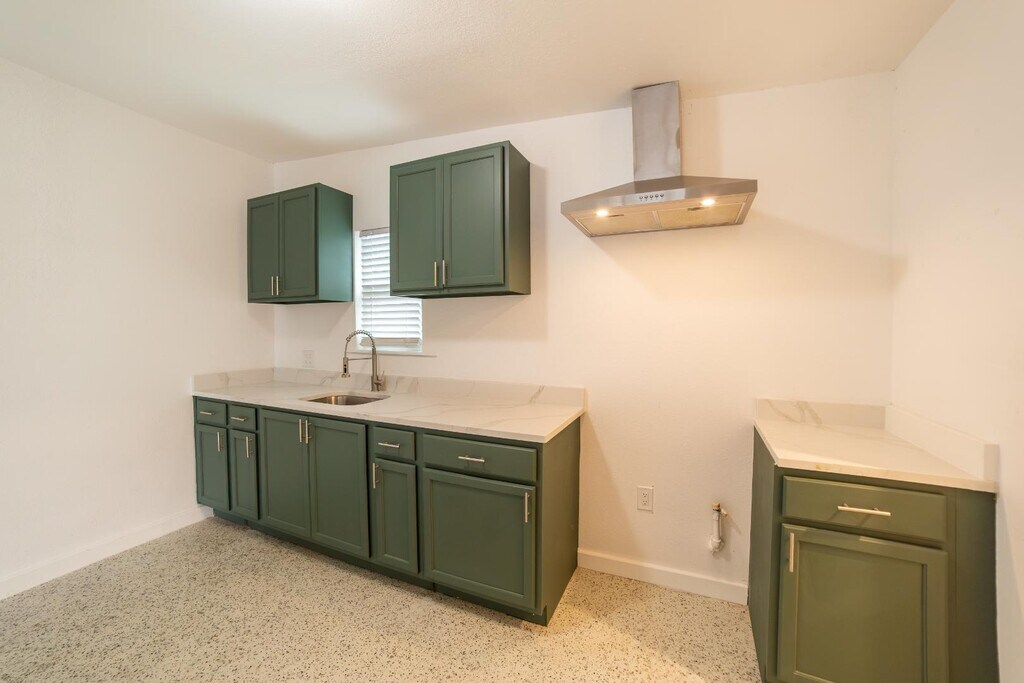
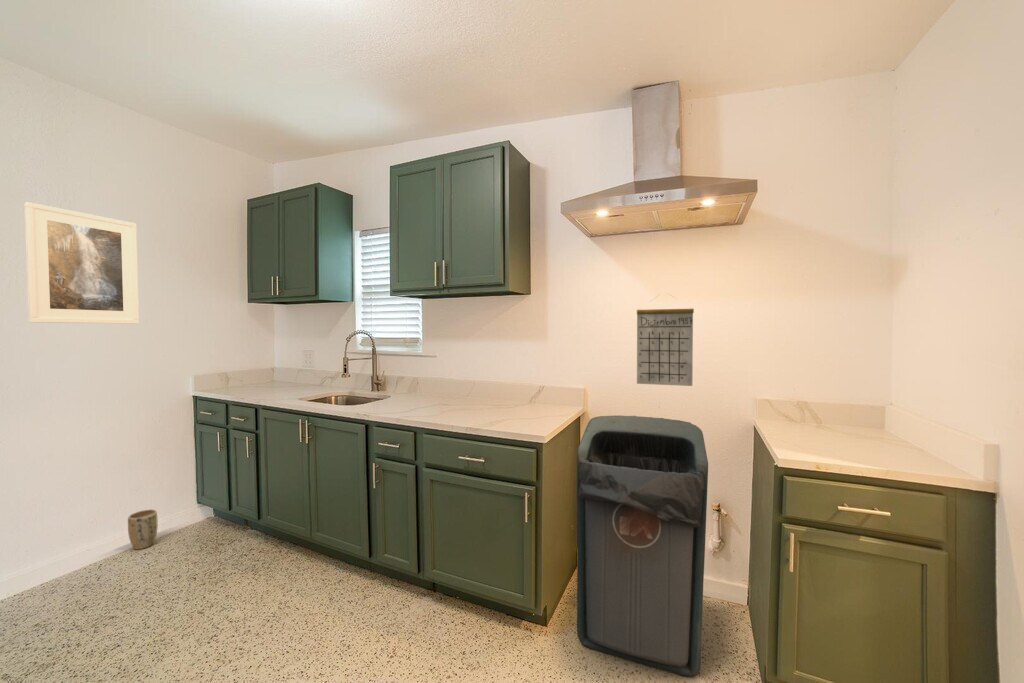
+ calendar (664, 338)
+ trash can (640, 525)
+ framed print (87, 268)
+ plant pot (143, 529)
